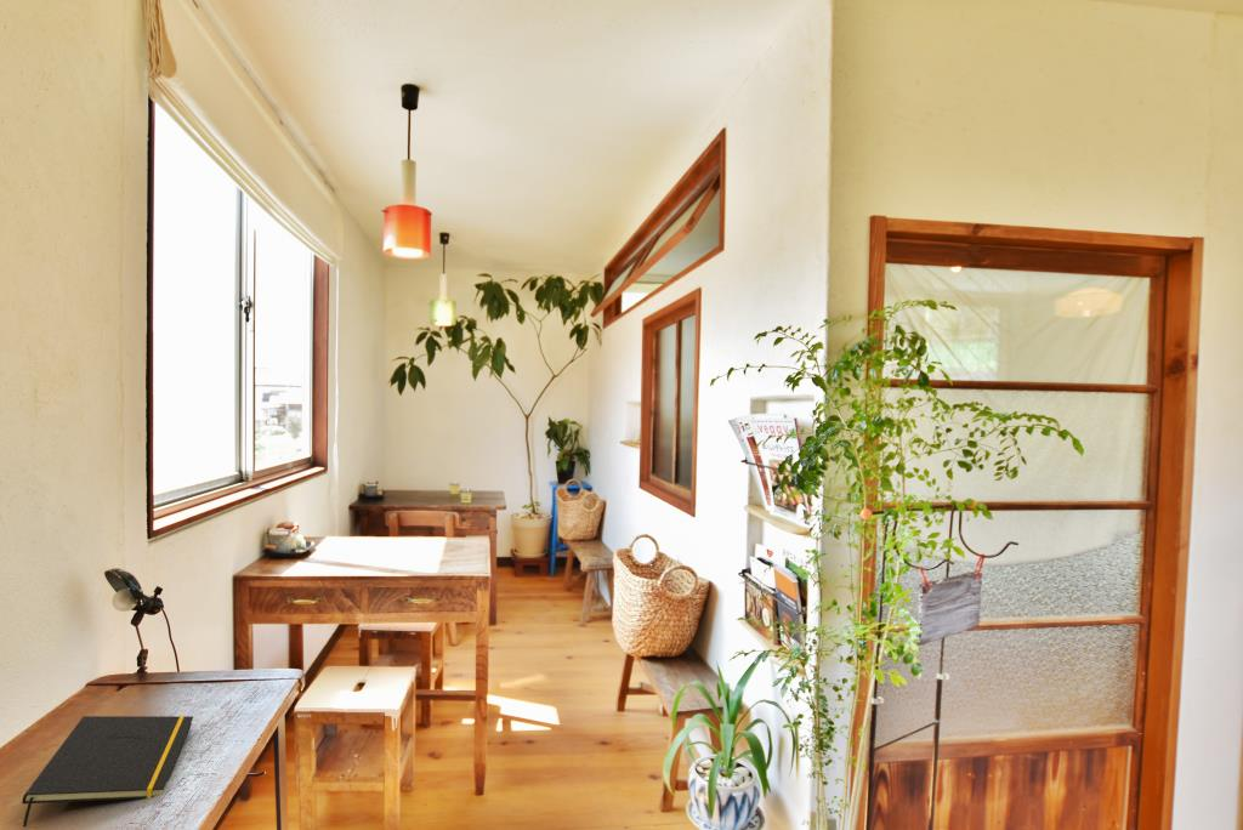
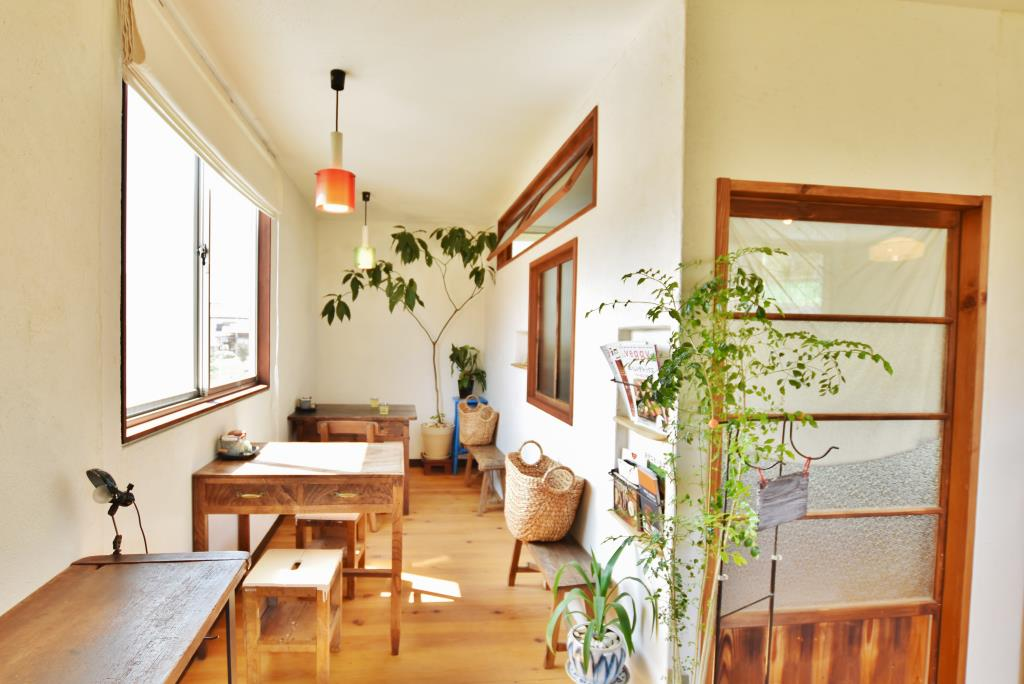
- notepad (119, 754)
